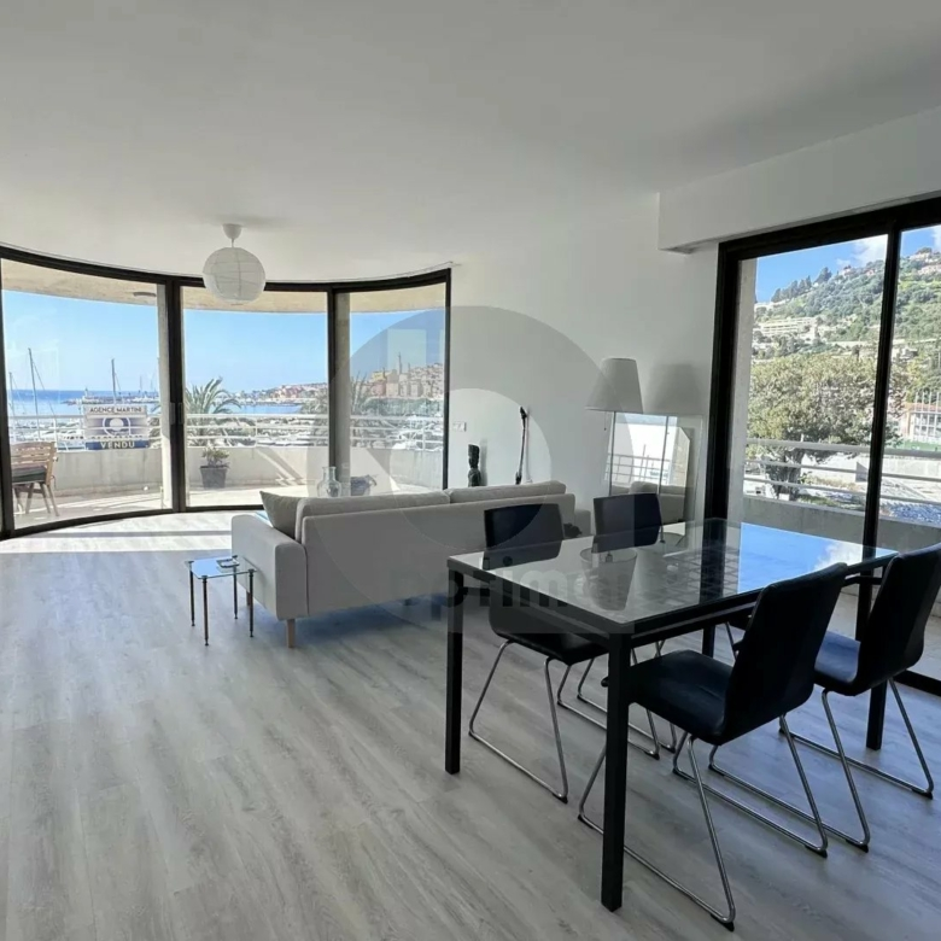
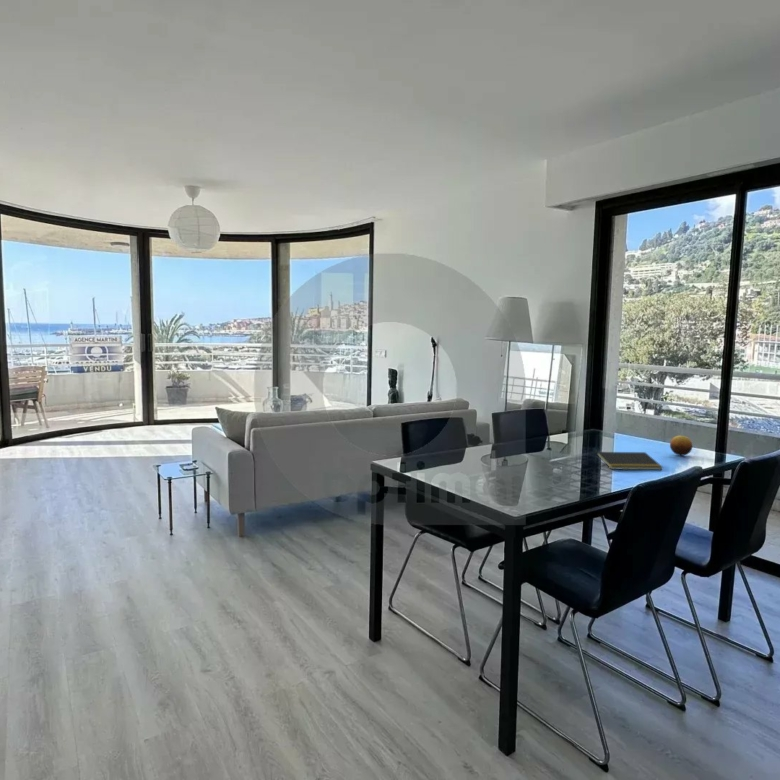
+ fruit (681, 445)
+ notepad (628, 460)
